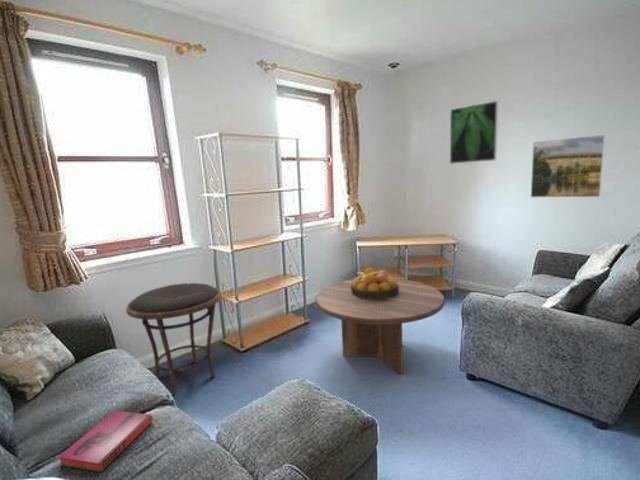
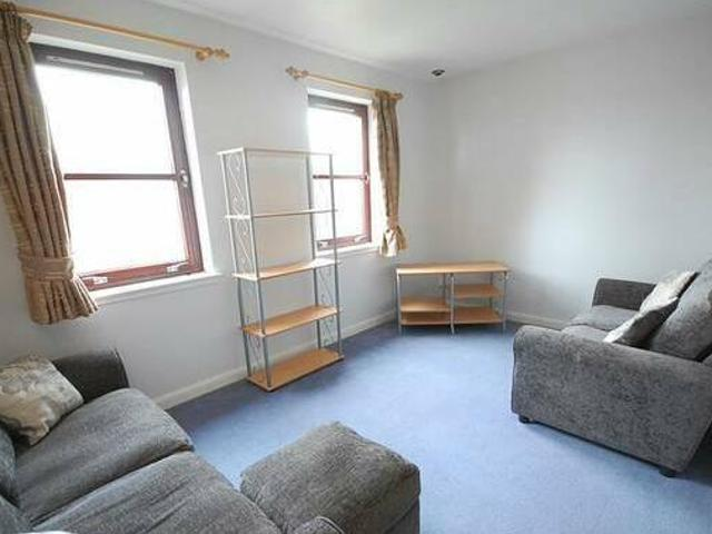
- hardback book (109, 438)
- side table (180, 327)
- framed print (565, 168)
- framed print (472, 134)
- coffee table (378, 325)
- fruit bowl (374, 280)
